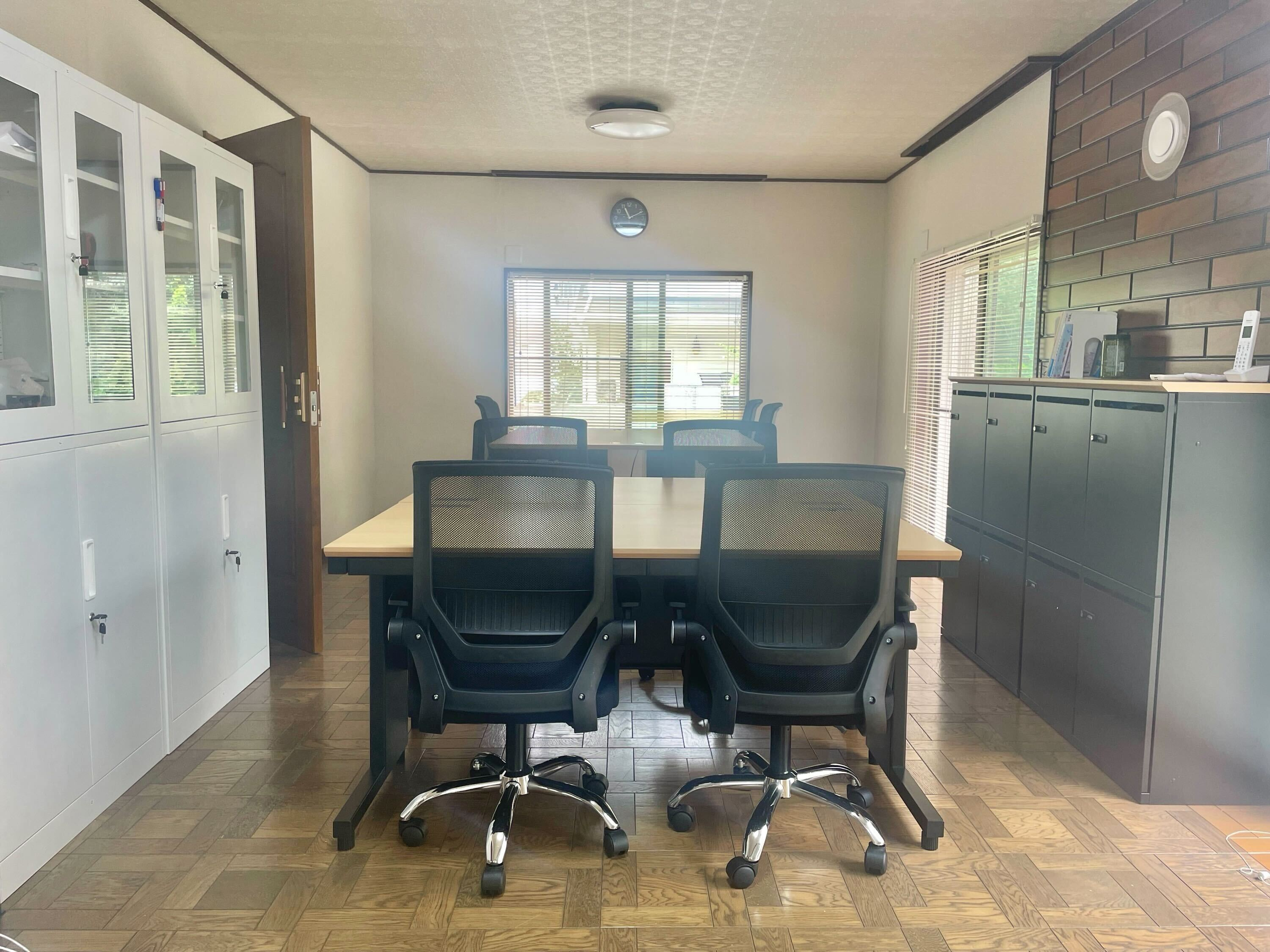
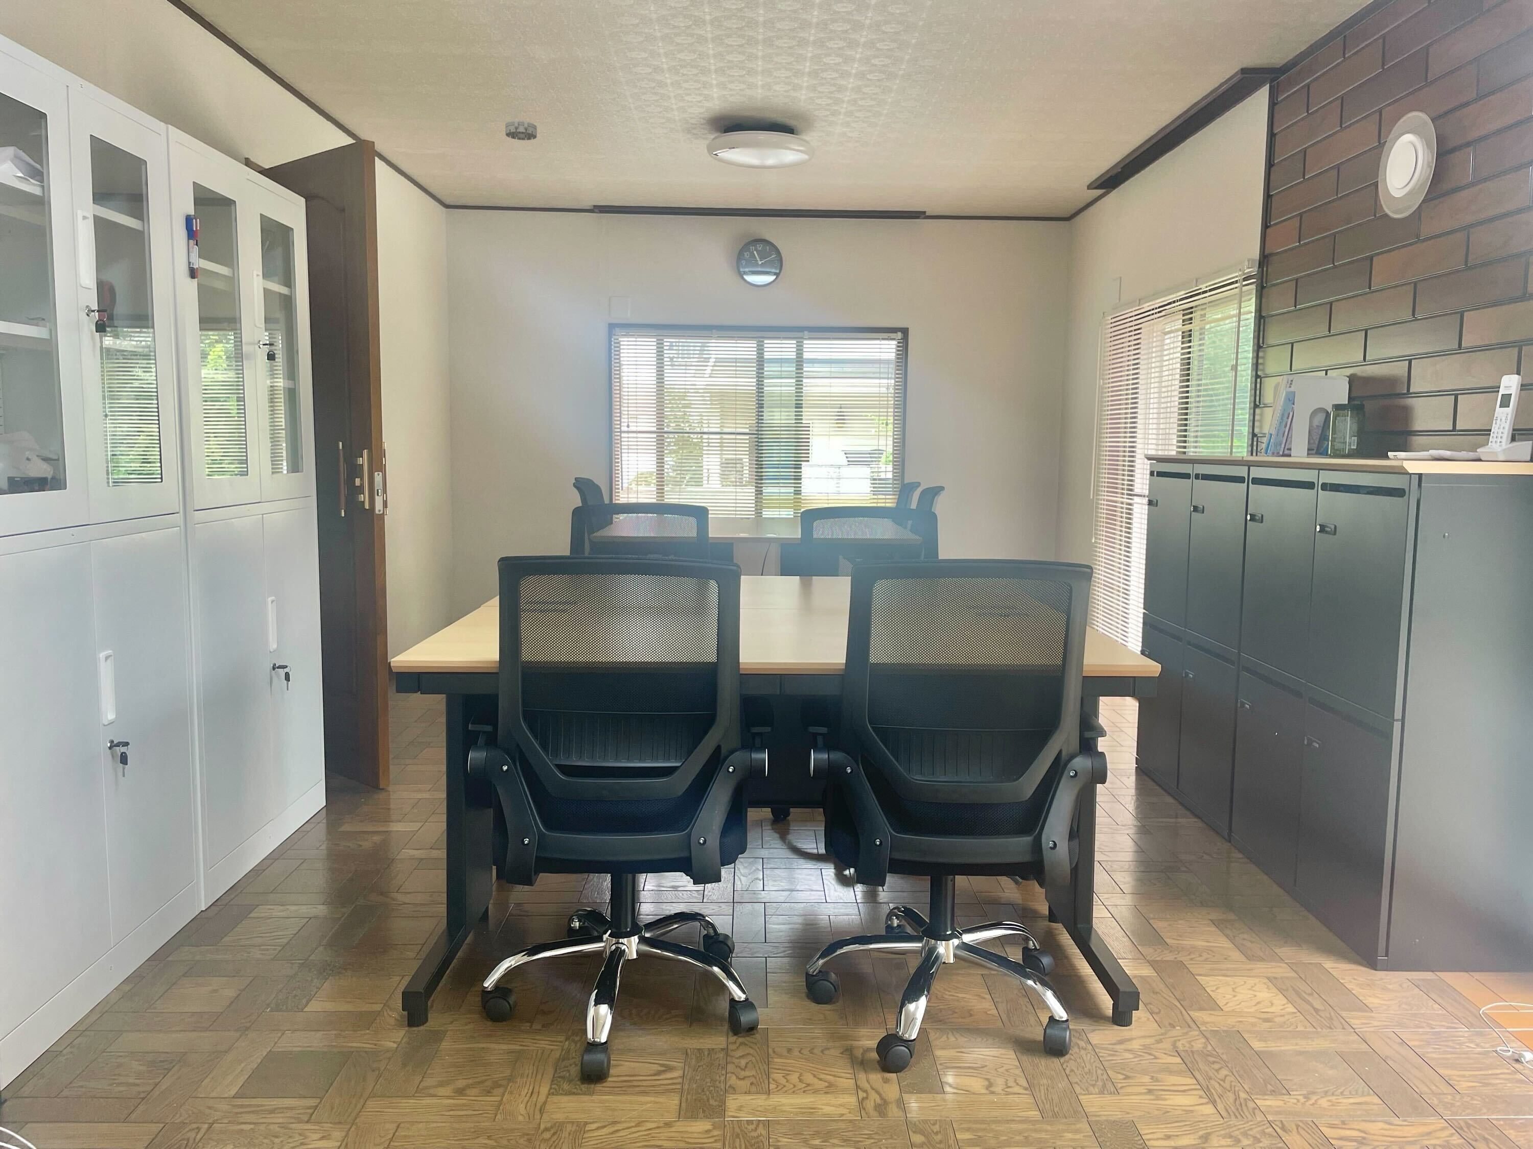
+ smoke detector (520, 129)
